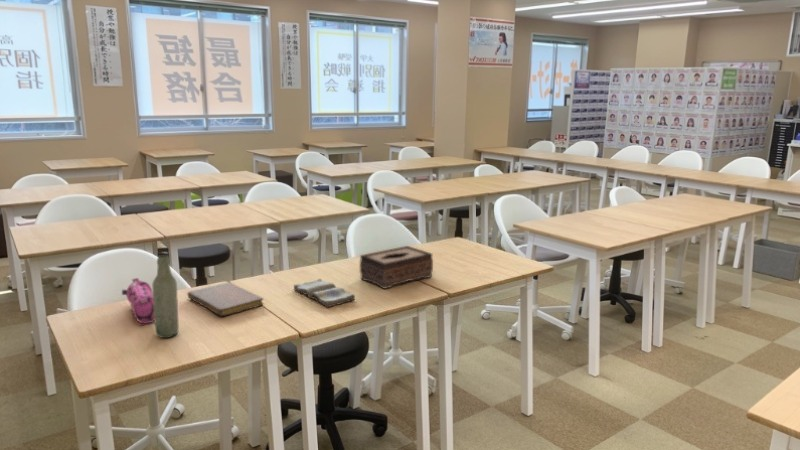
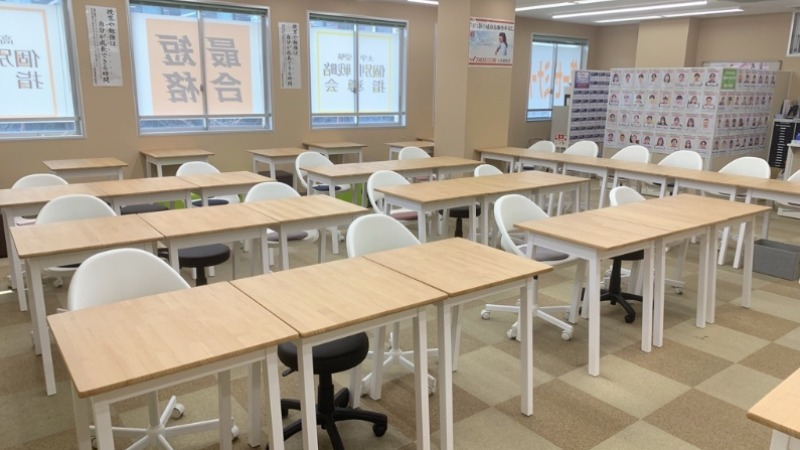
- diary (323, 291)
- pencil case (142, 299)
- bottle (165, 295)
- notebook (225, 298)
- tissue box (396, 266)
